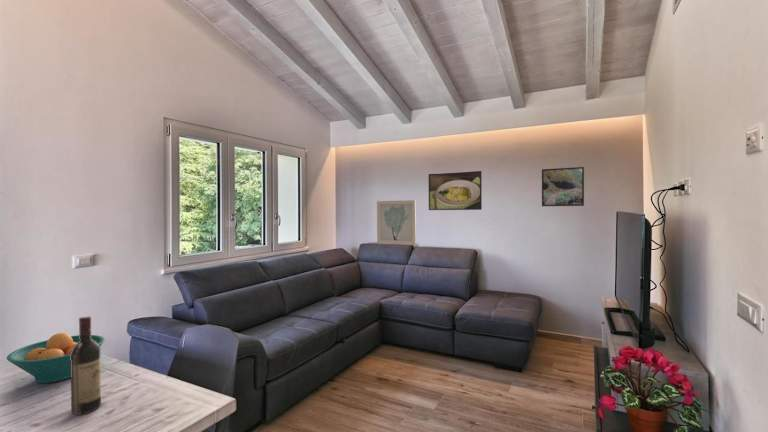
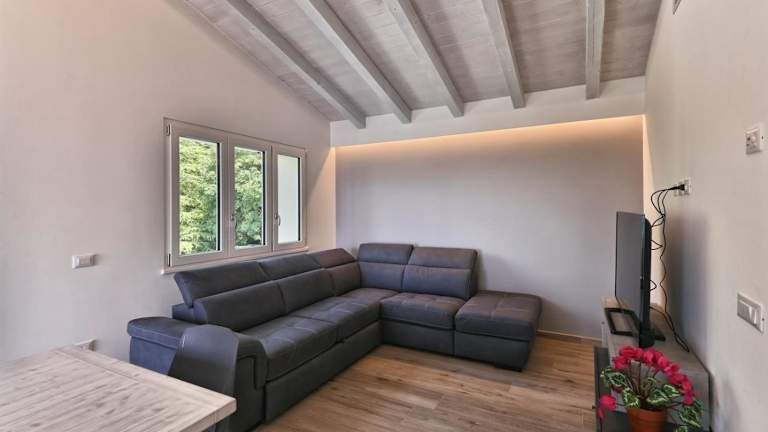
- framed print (454, 191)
- wall art (395, 222)
- wine bottle (85, 362)
- fruit bowl (59, 354)
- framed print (562, 187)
